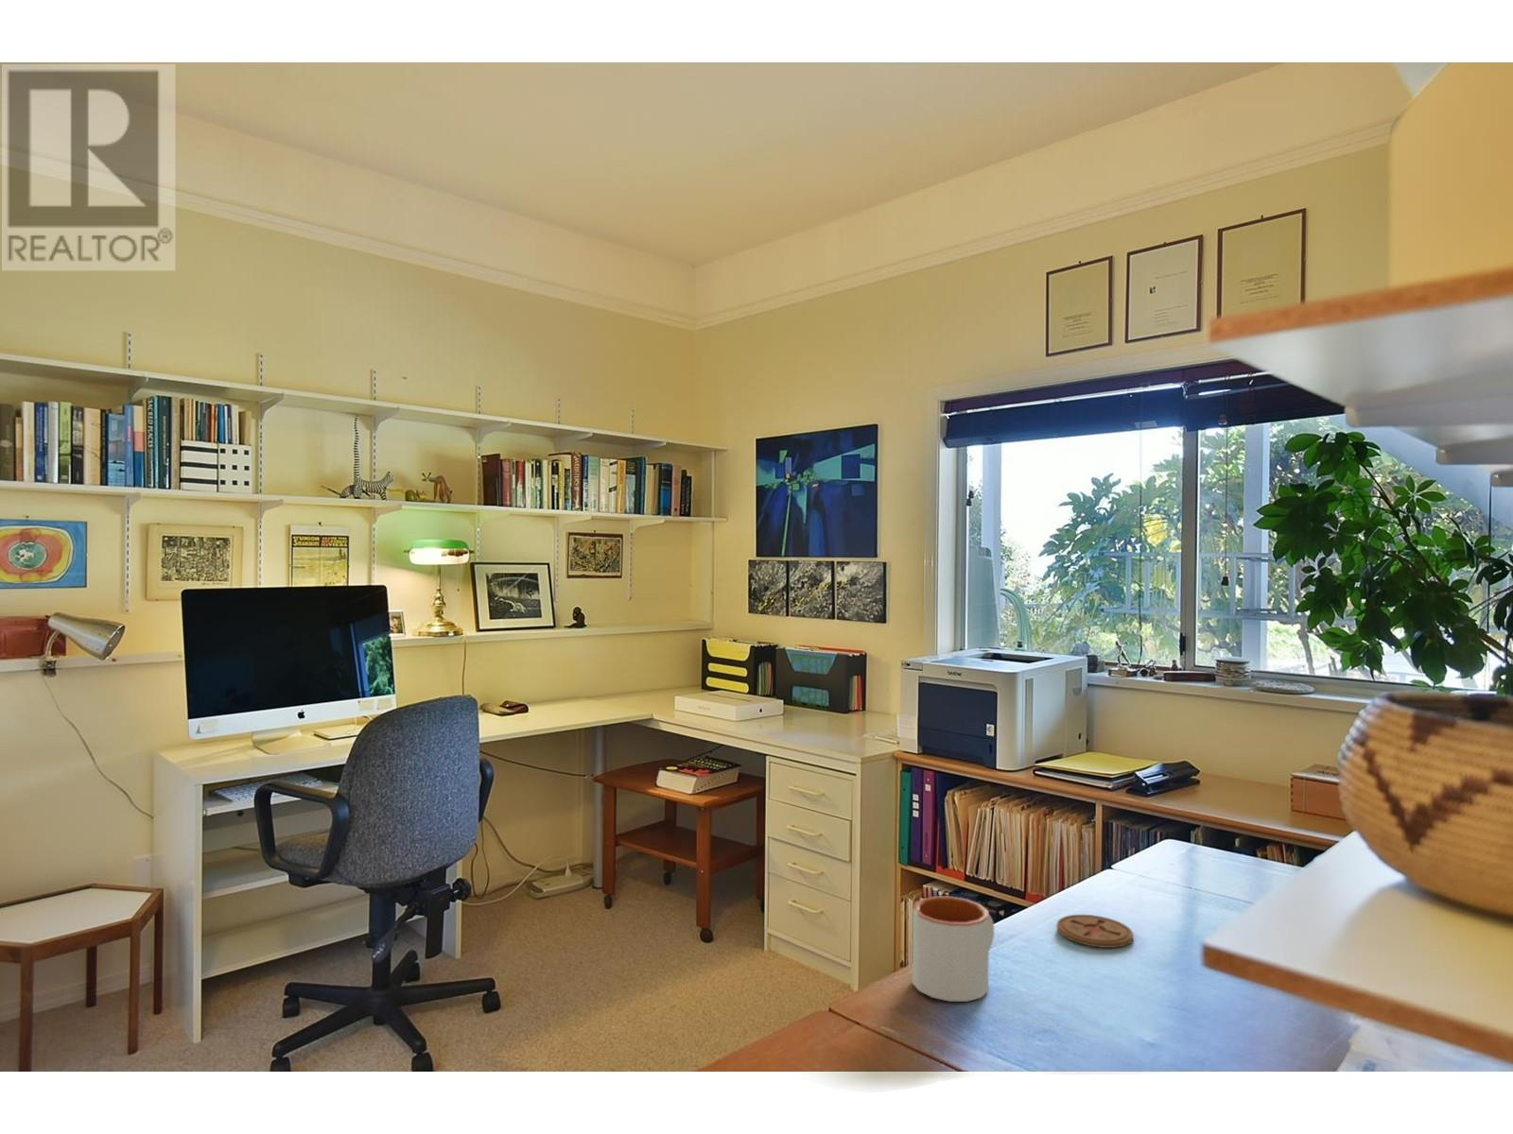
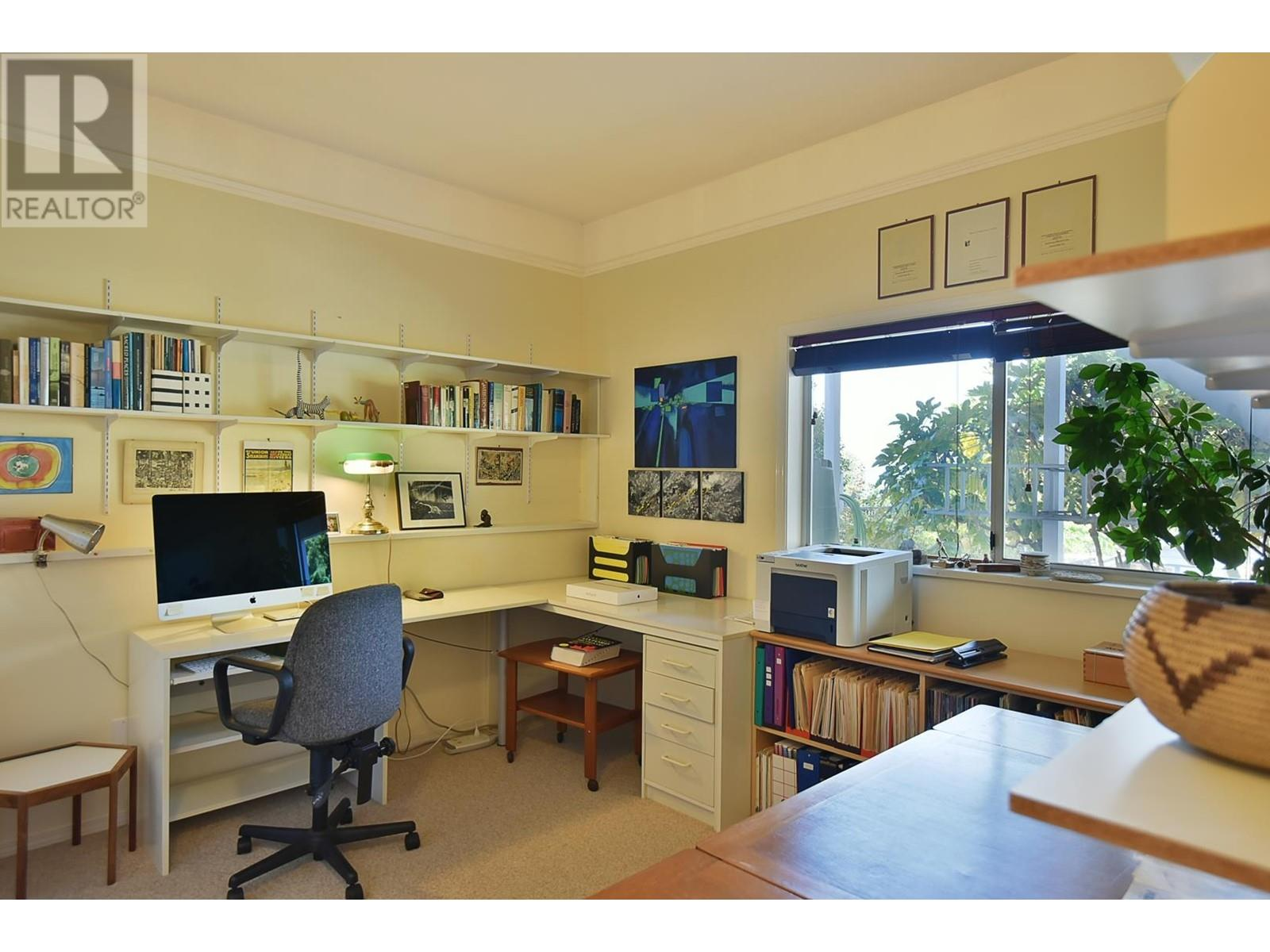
- mug (957, 945)
- coaster (1094, 930)
